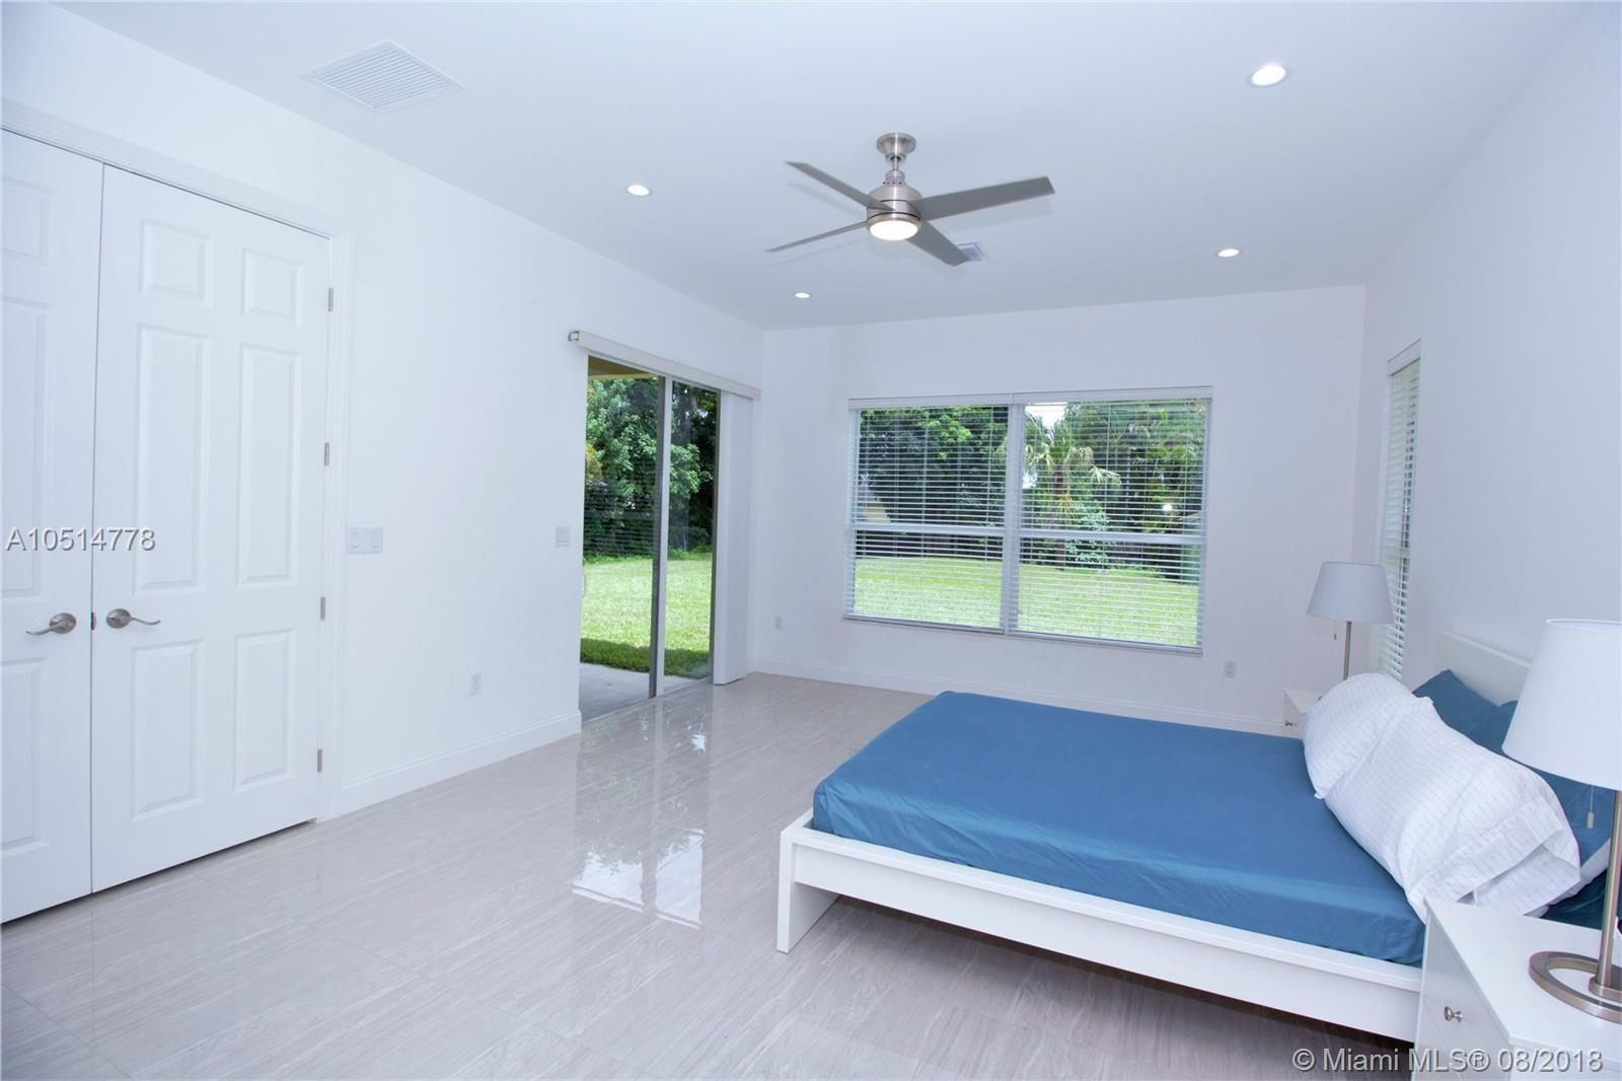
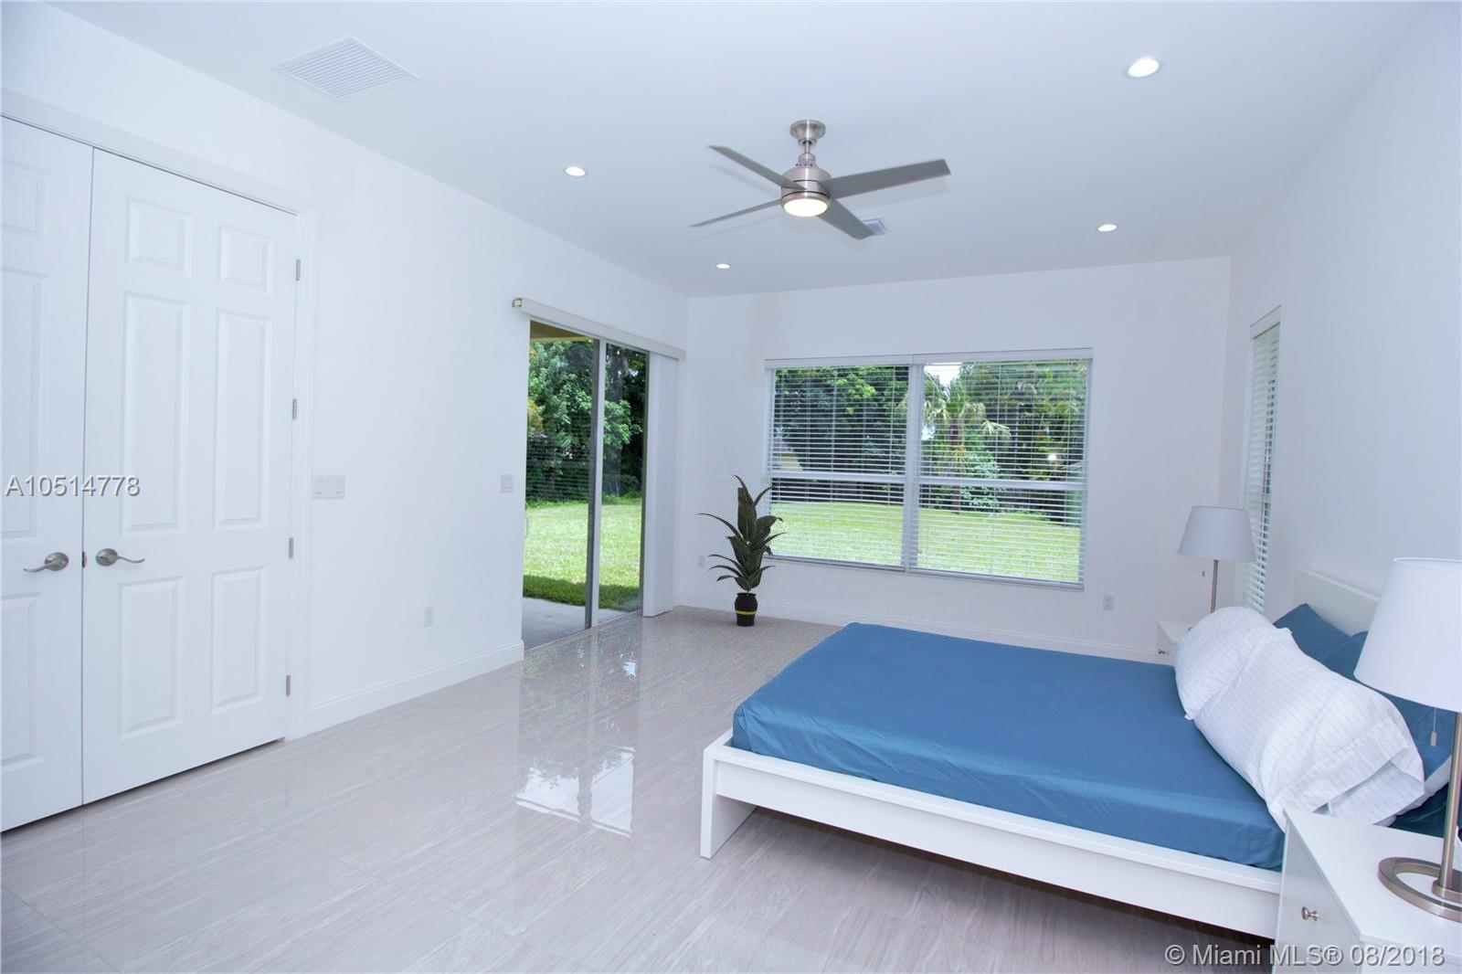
+ indoor plant (745, 549)
